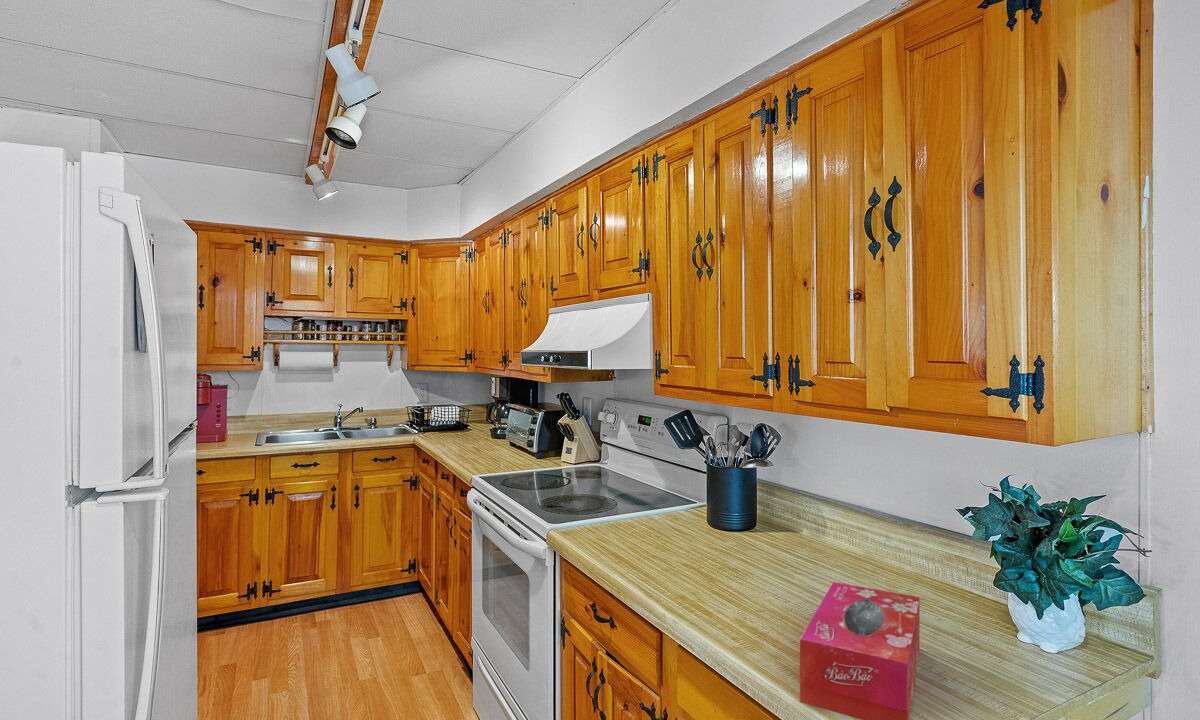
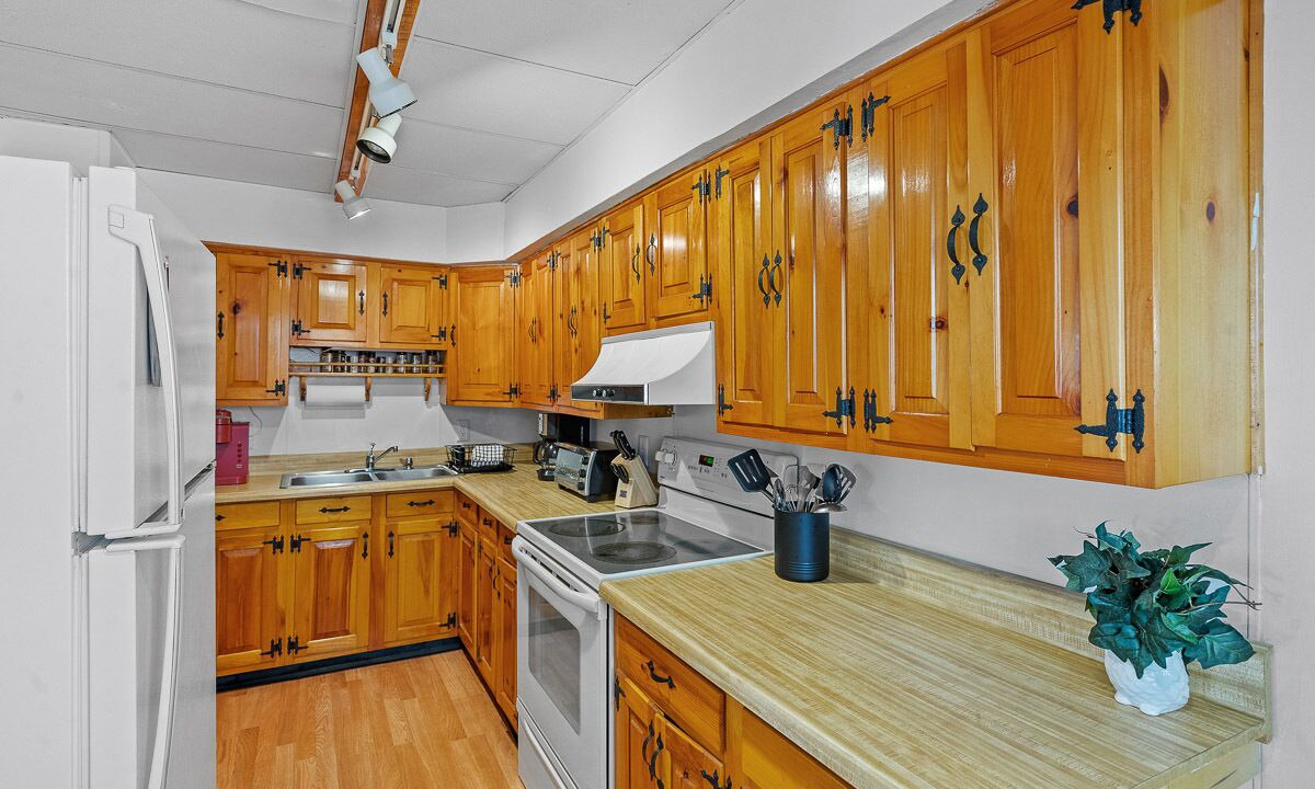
- tissue box (864, 645)
